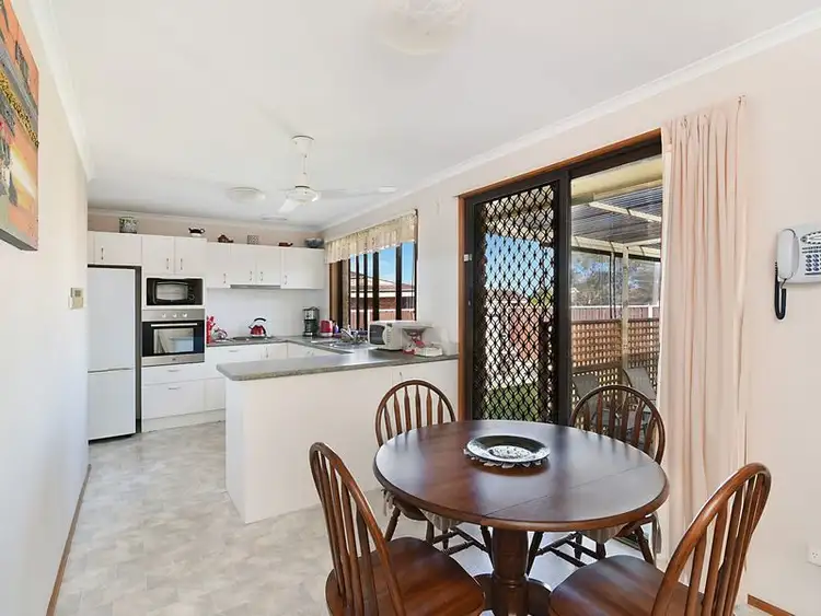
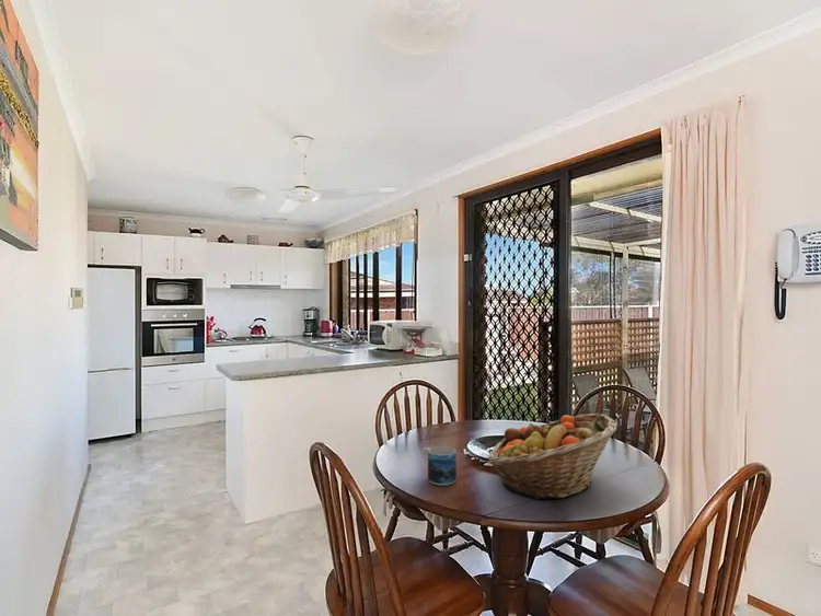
+ mug (437, 463)
+ fruit basket (551, 449)
